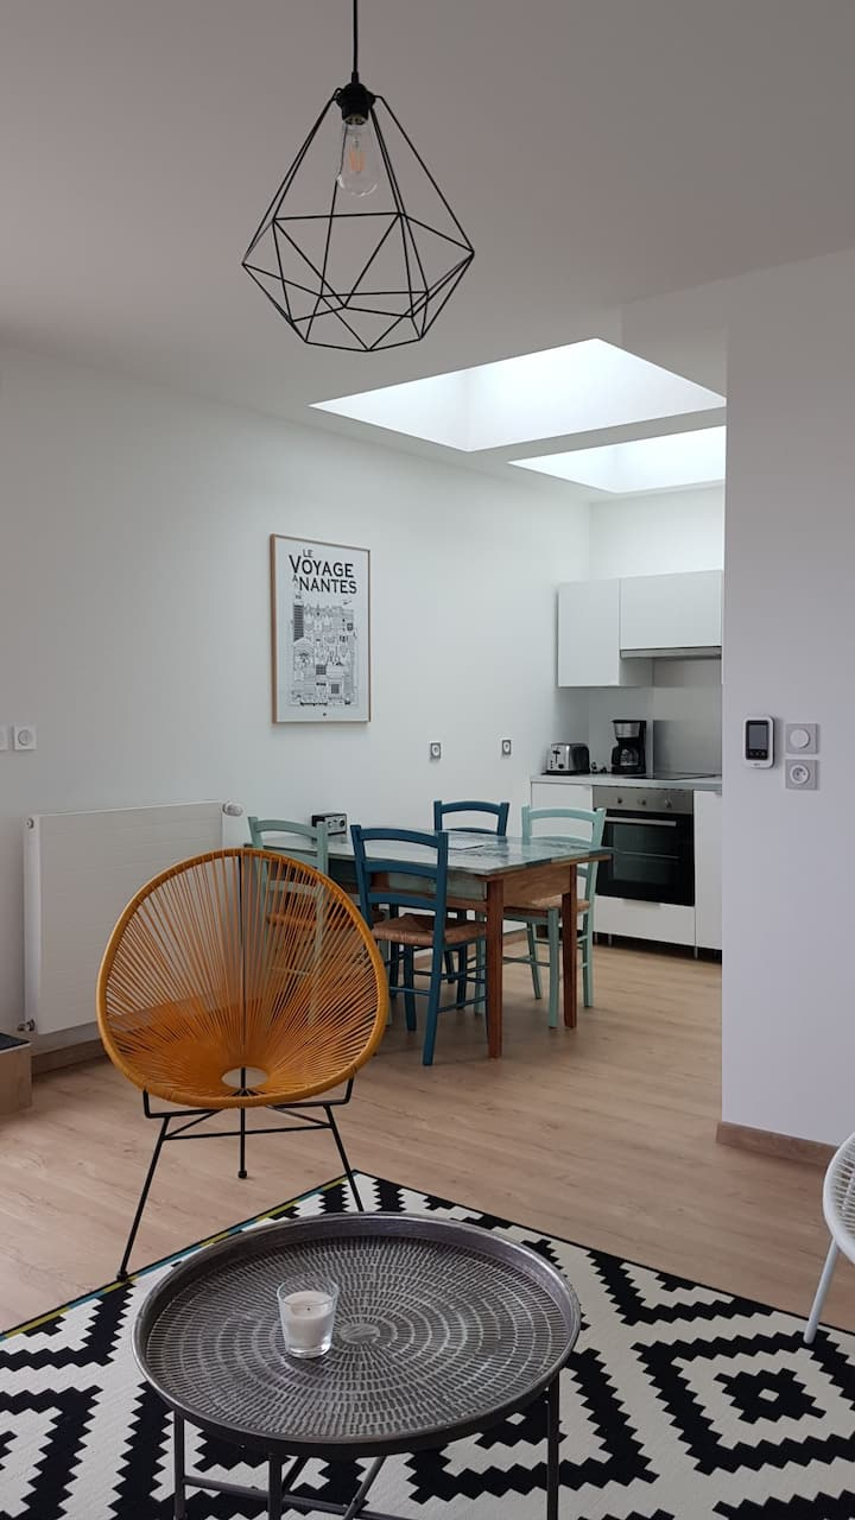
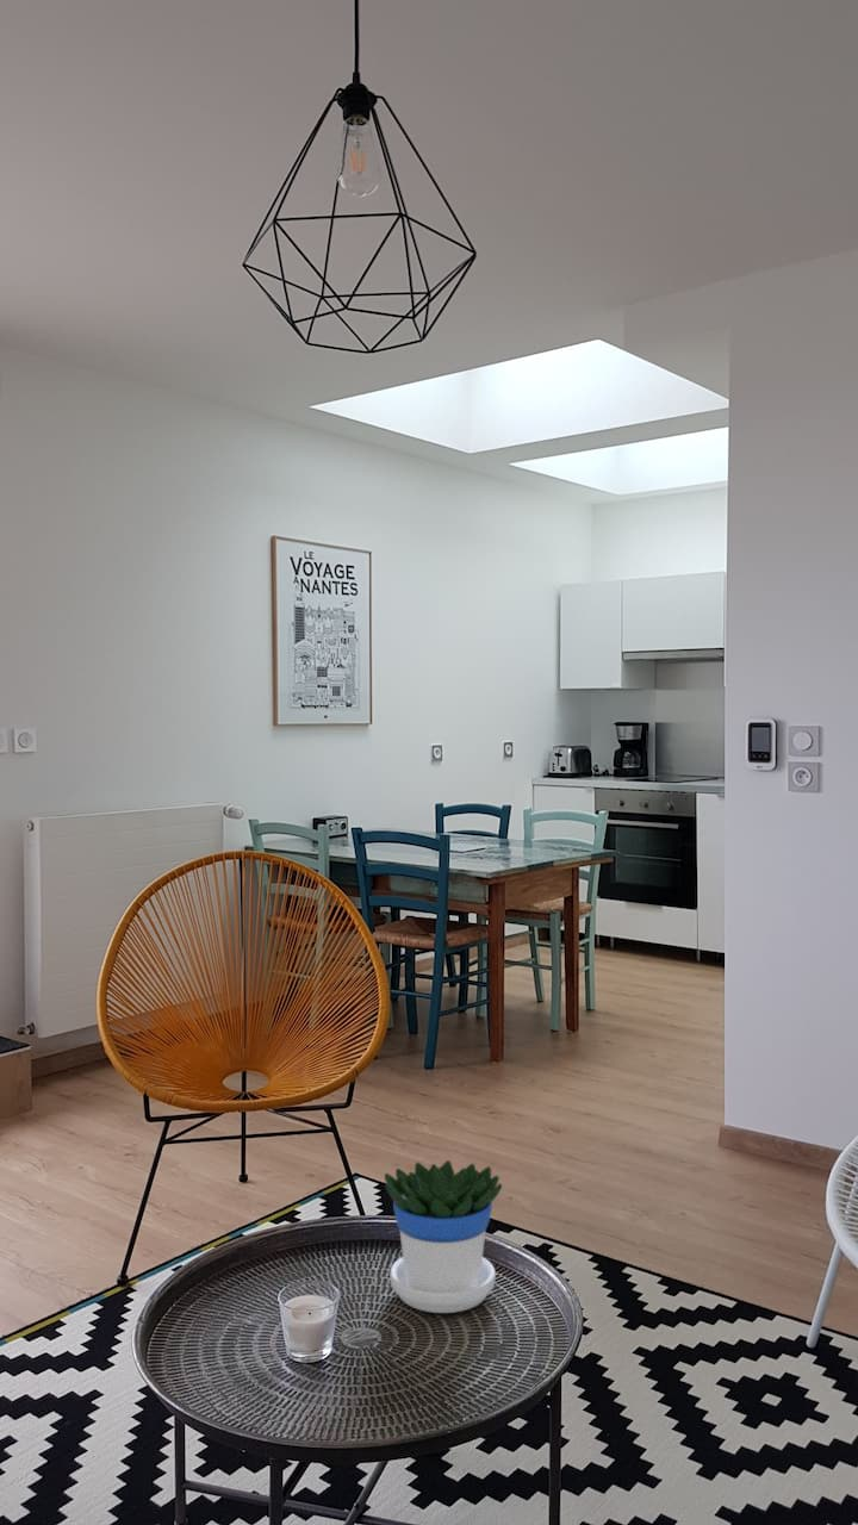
+ flowerpot (442, 1237)
